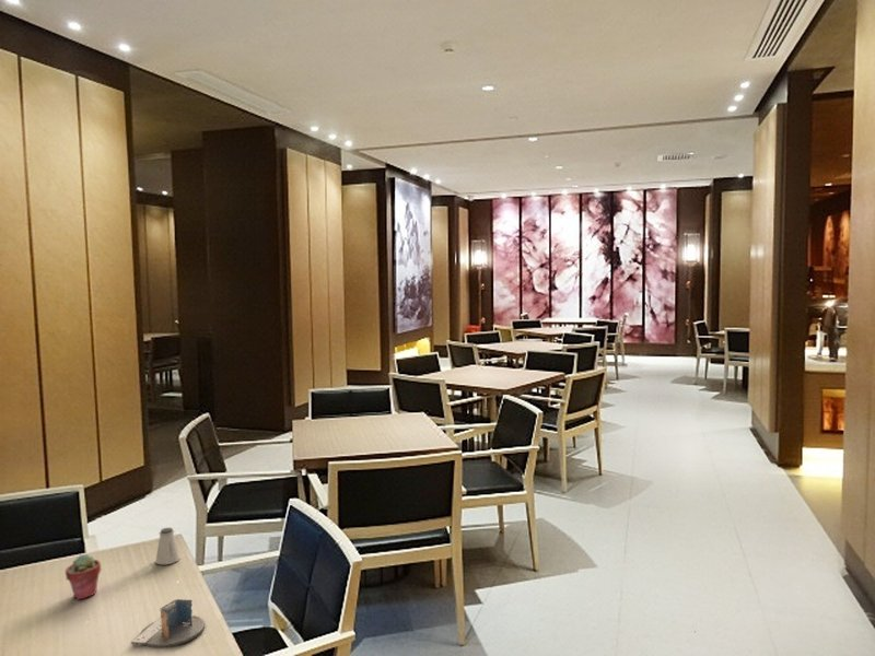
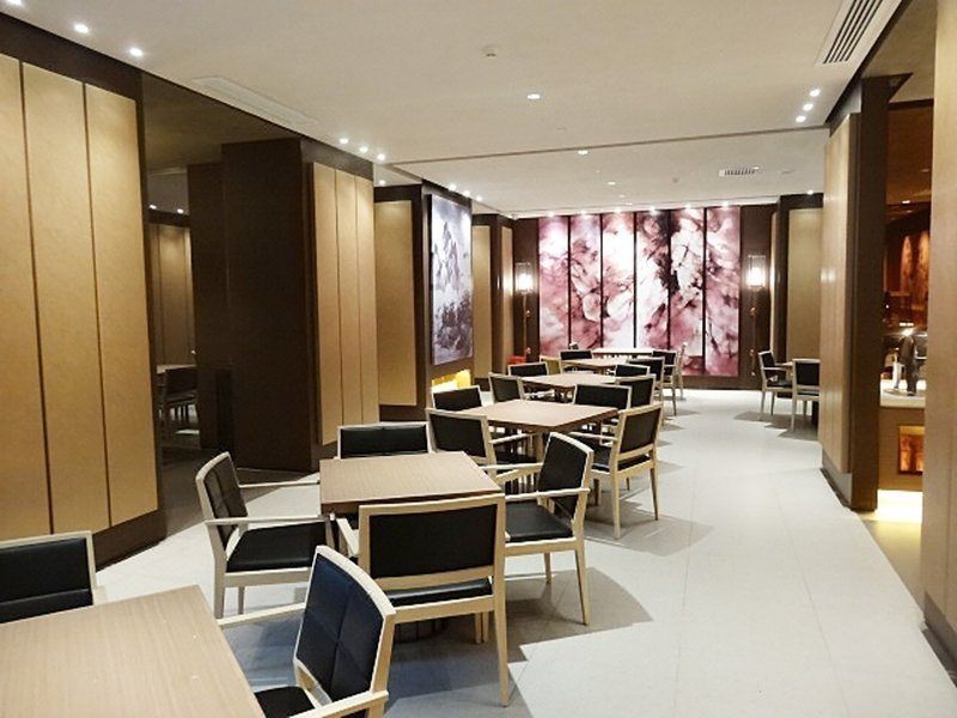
- saltshaker (166, 544)
- napkin holder (171, 618)
- potted succulent (83, 574)
